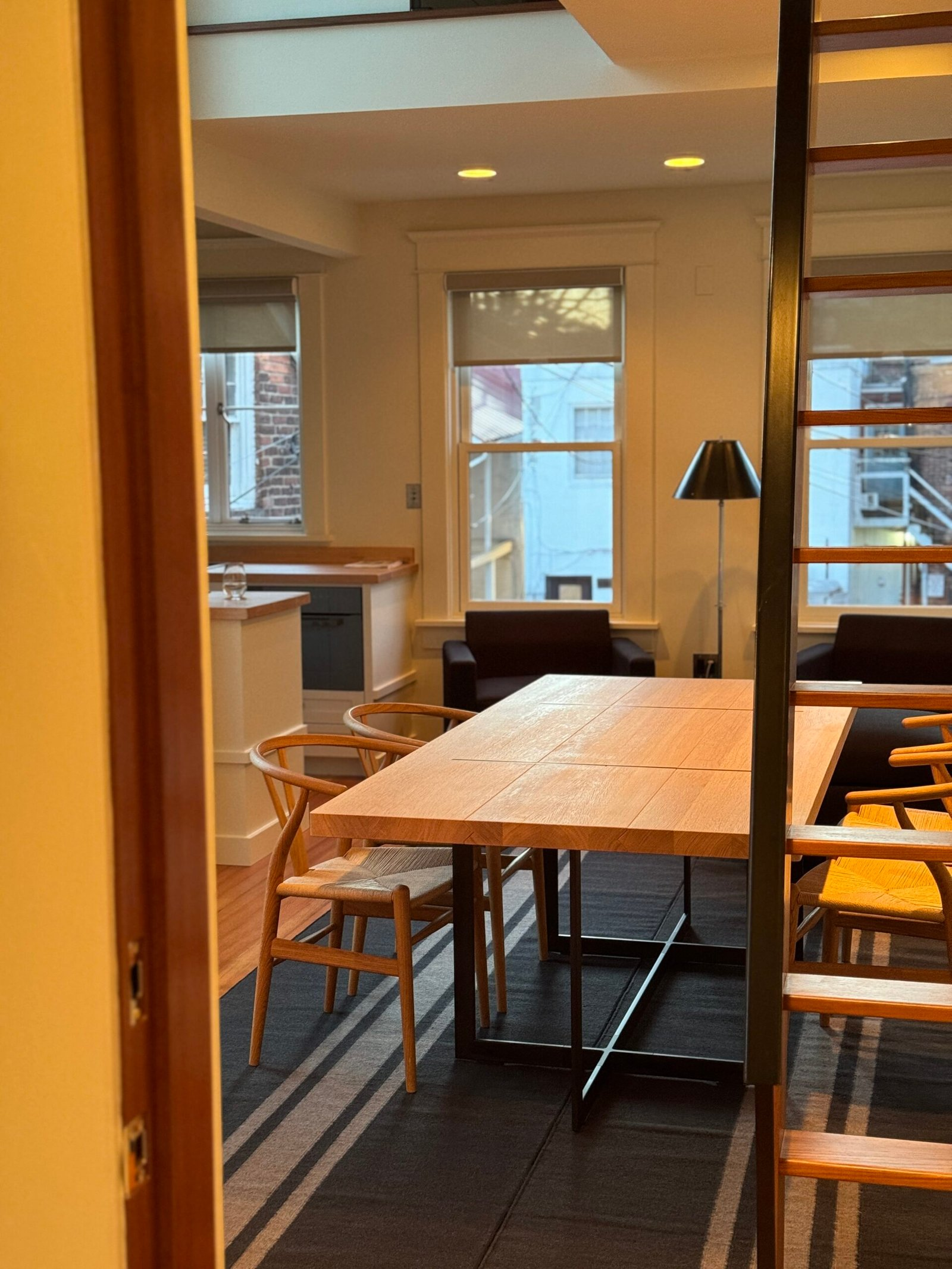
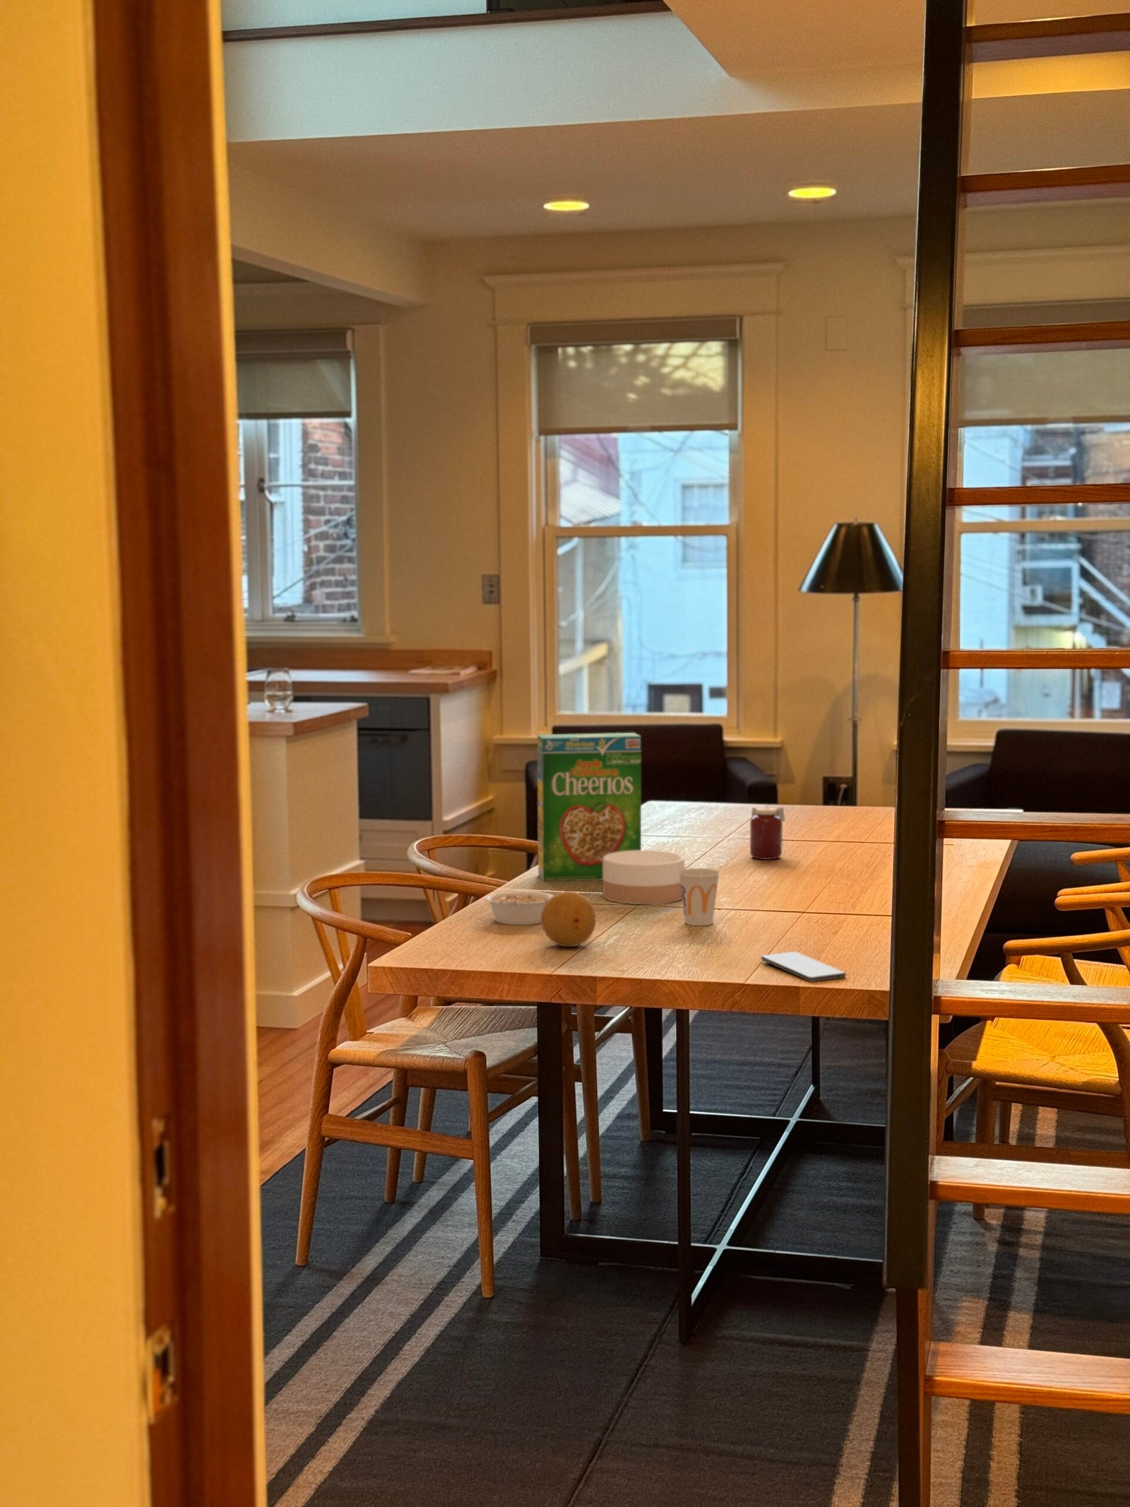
+ fruit (569, 918)
+ smartphone (802, 965)
+ jar (767, 831)
+ bowl (643, 876)
+ legume (522, 906)
+ cup (698, 898)
+ cereal box (589, 806)
